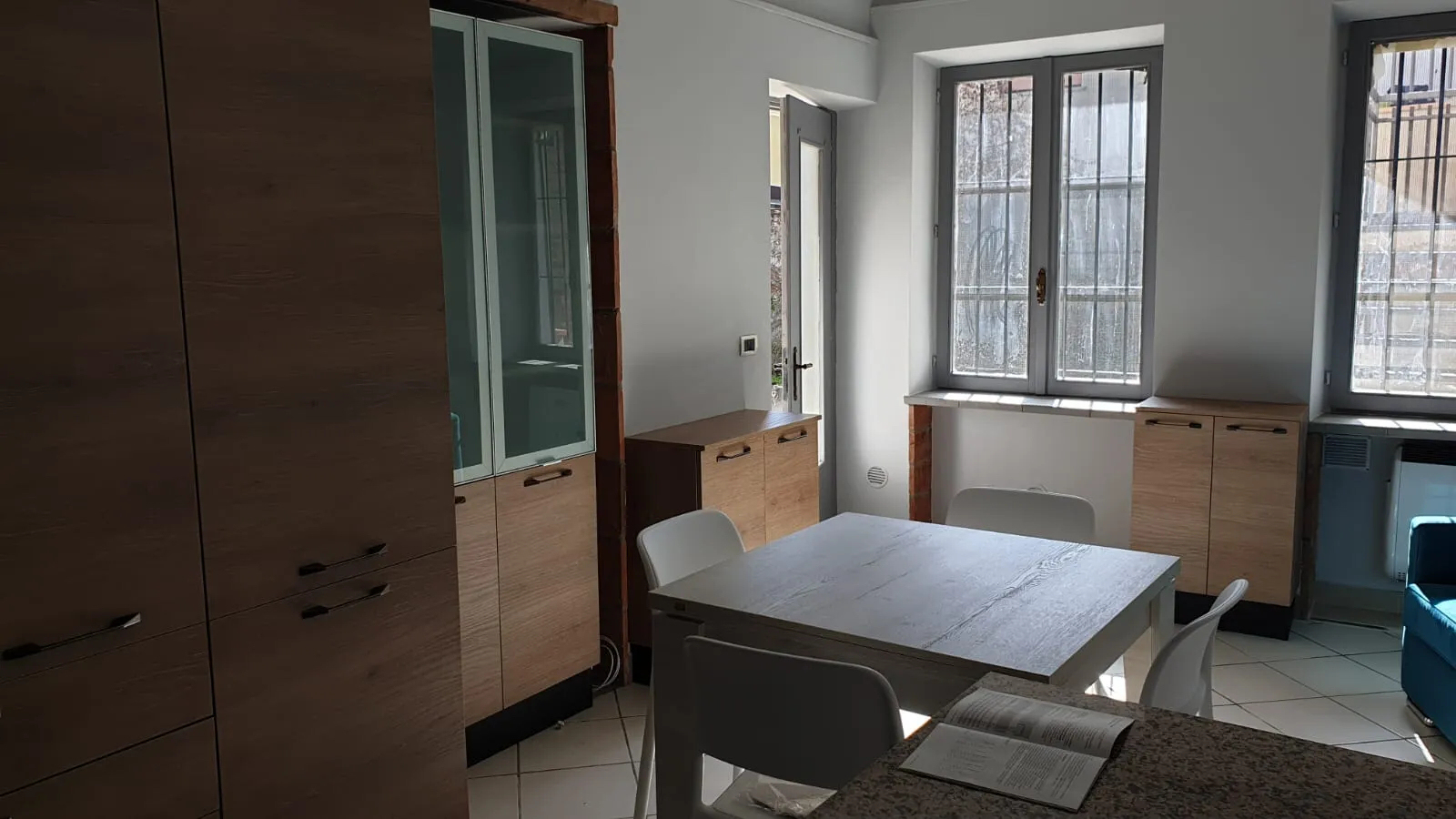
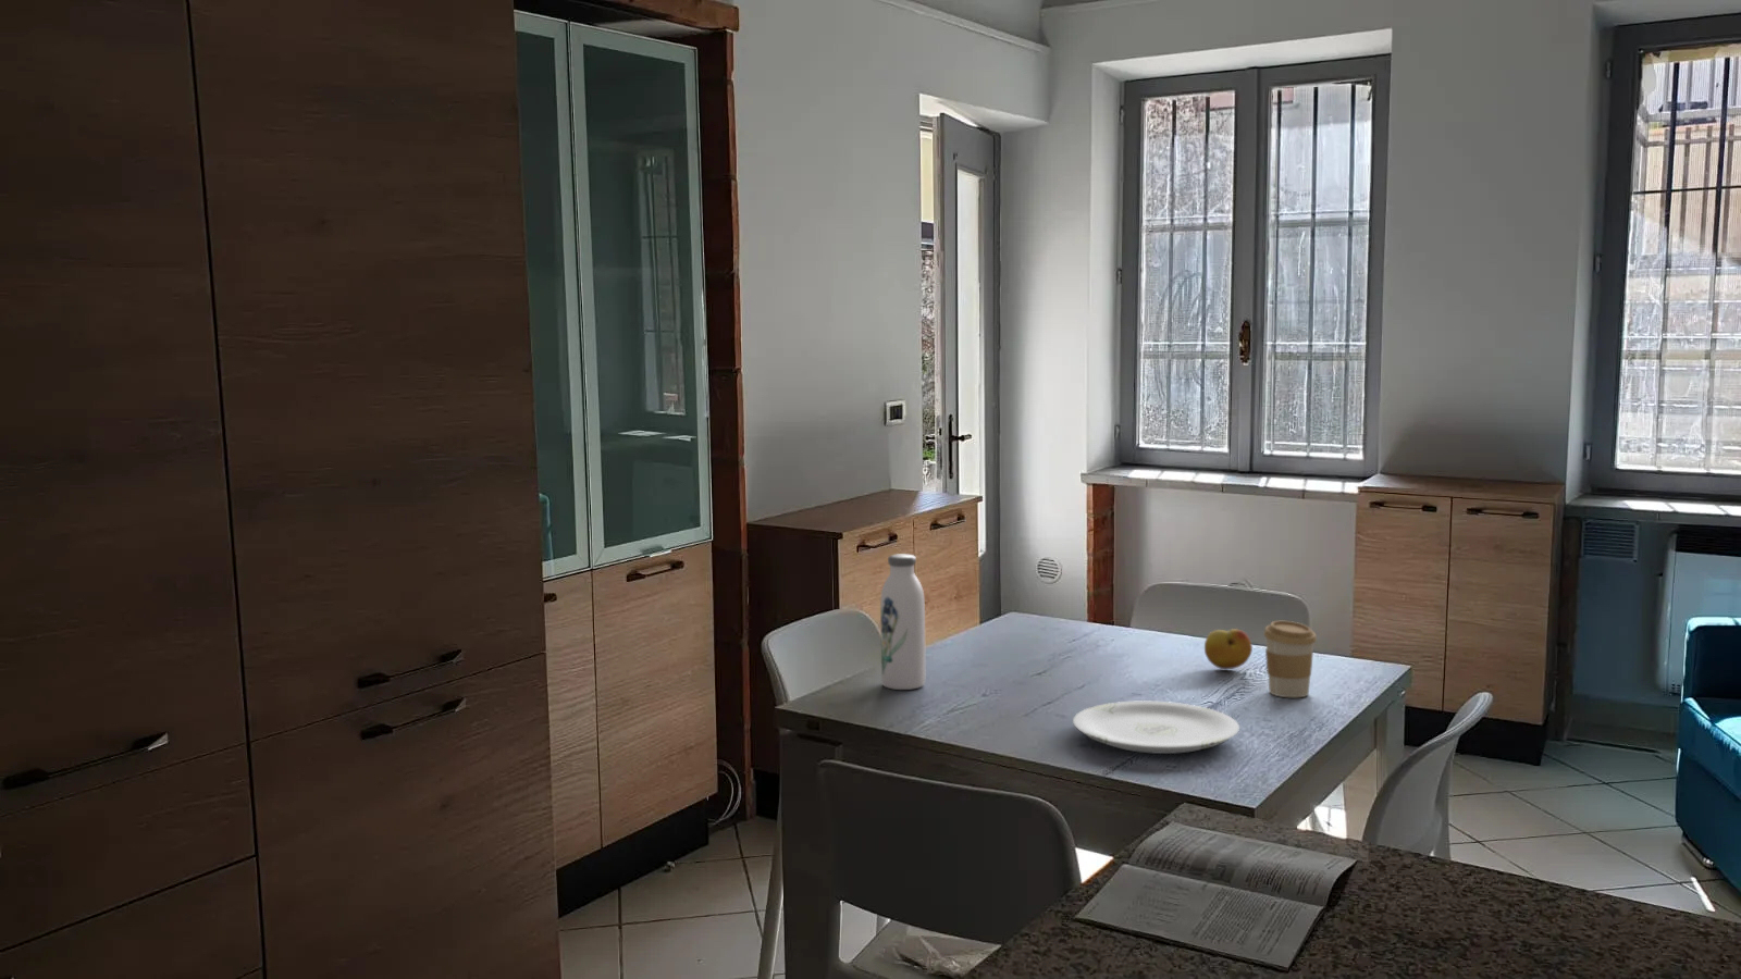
+ coffee cup (1289, 659)
+ water bottle (902, 620)
+ plate (1155, 729)
+ fruit (1227, 648)
